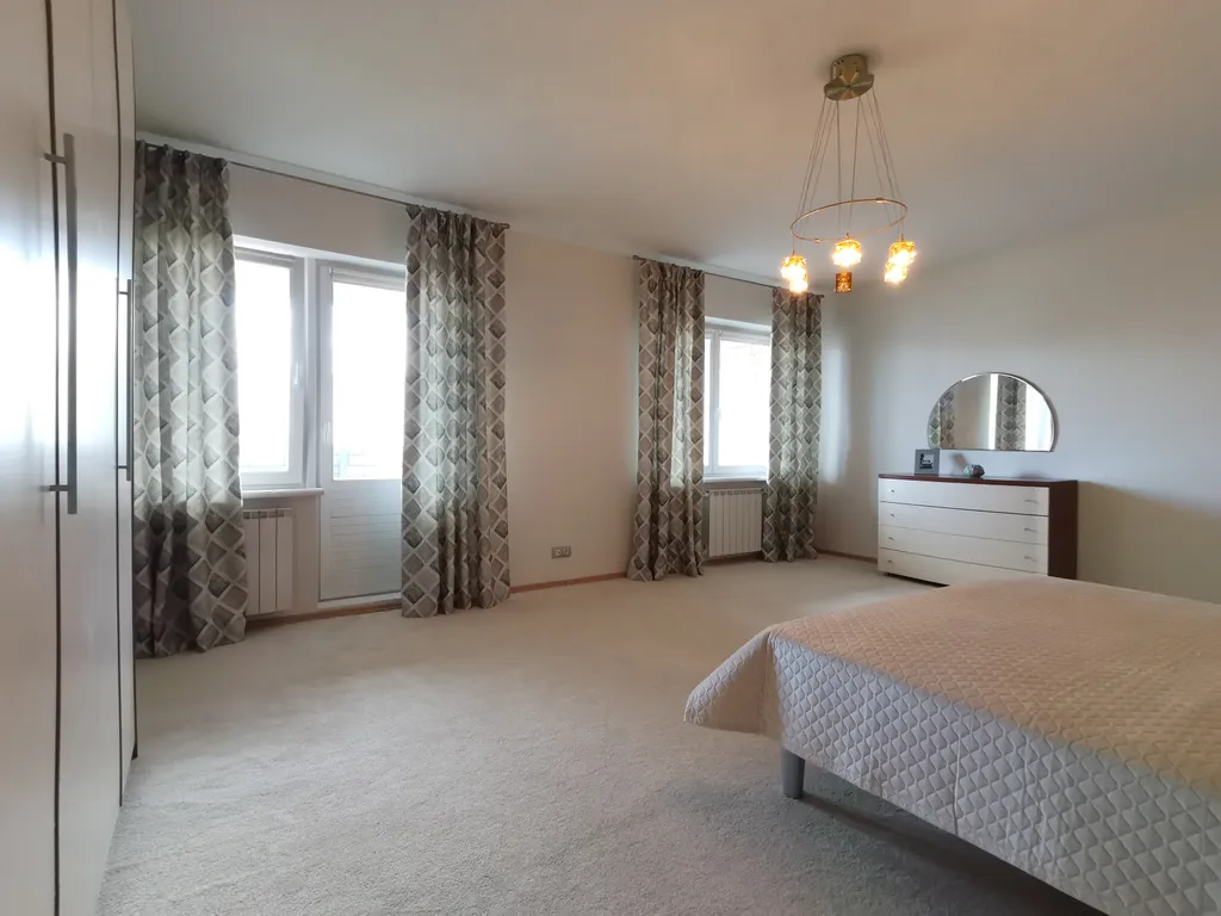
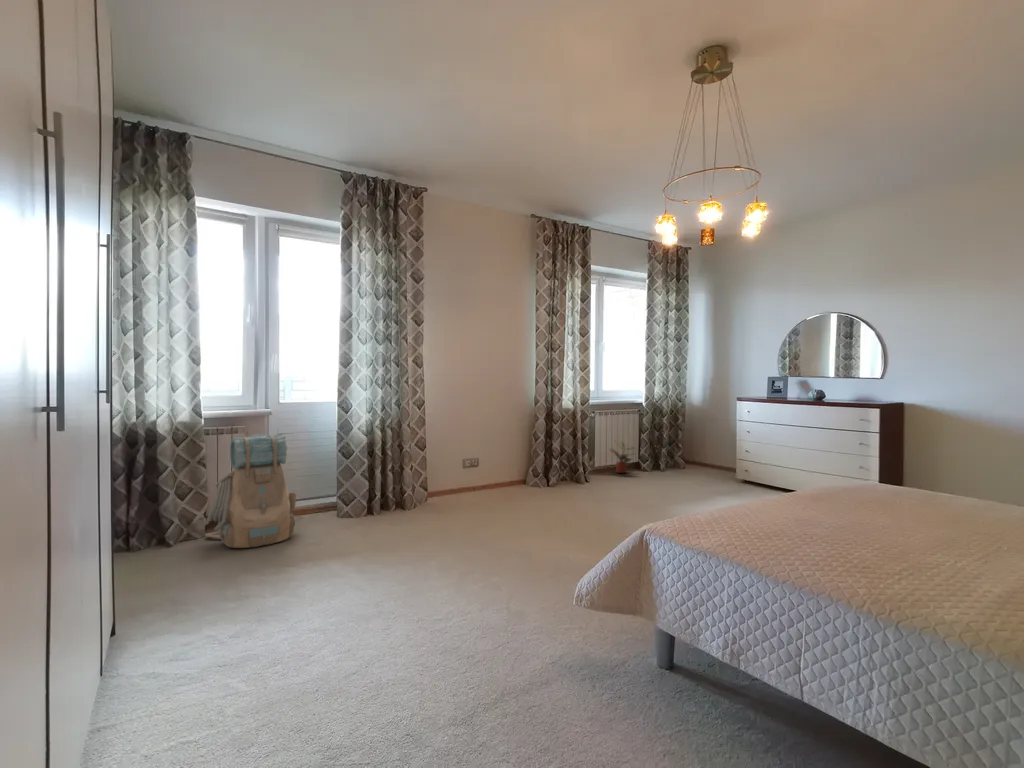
+ potted plant (624, 456)
+ backpack (255, 486)
